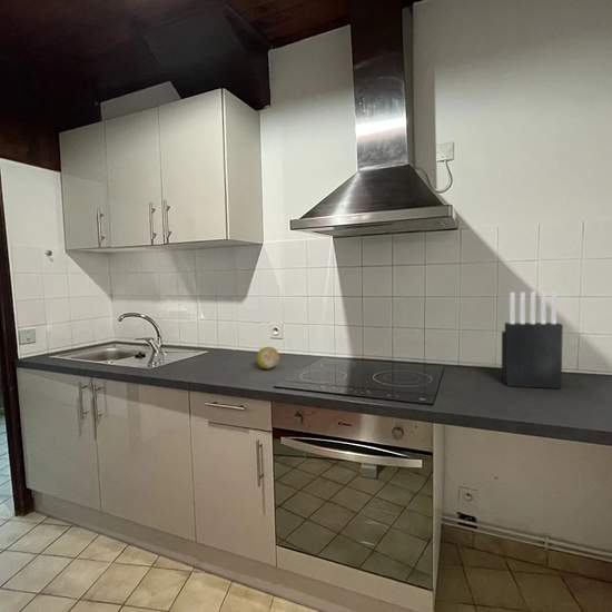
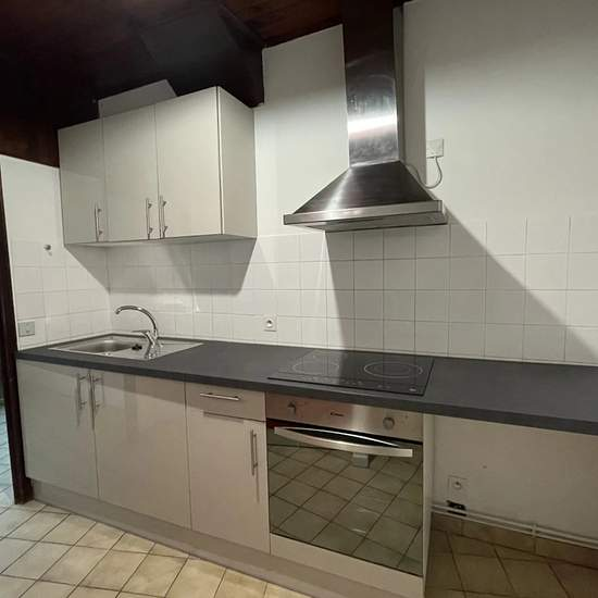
- fruit (268, 357)
- knife block (530, 337)
